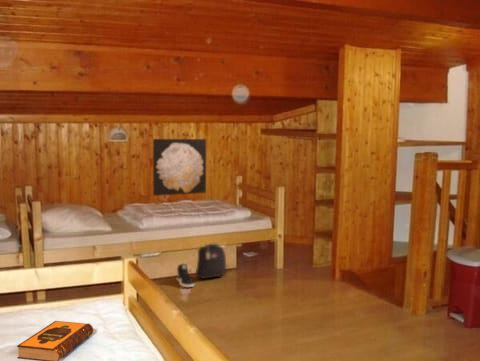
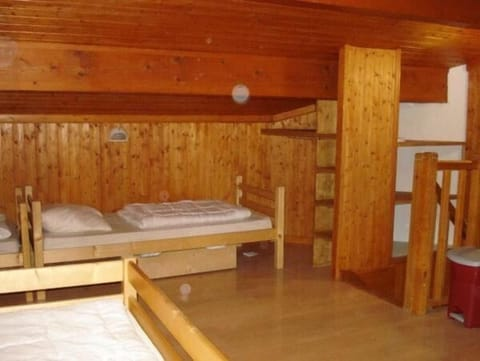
- wall art (180, 166)
- sneaker (184, 274)
- hardback book (57, 340)
- backpack (211, 258)
